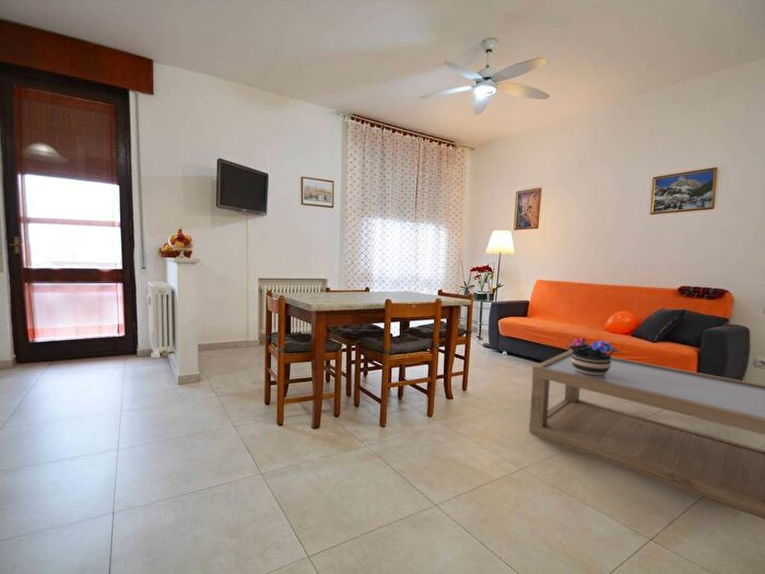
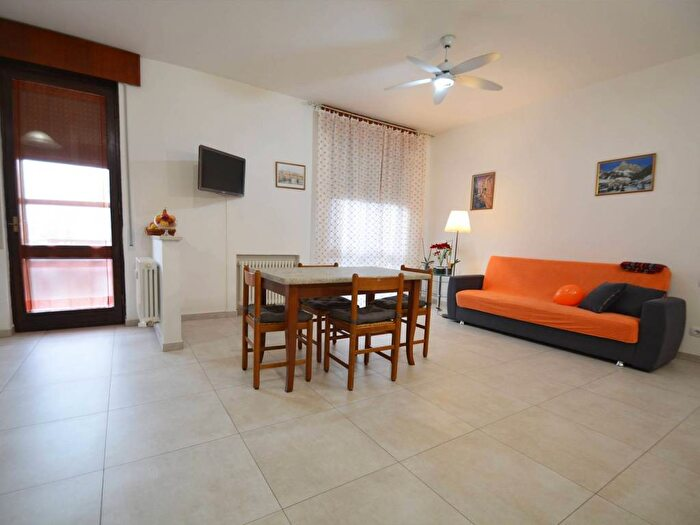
- potted flower (590, 352)
- coffee table (650, 419)
